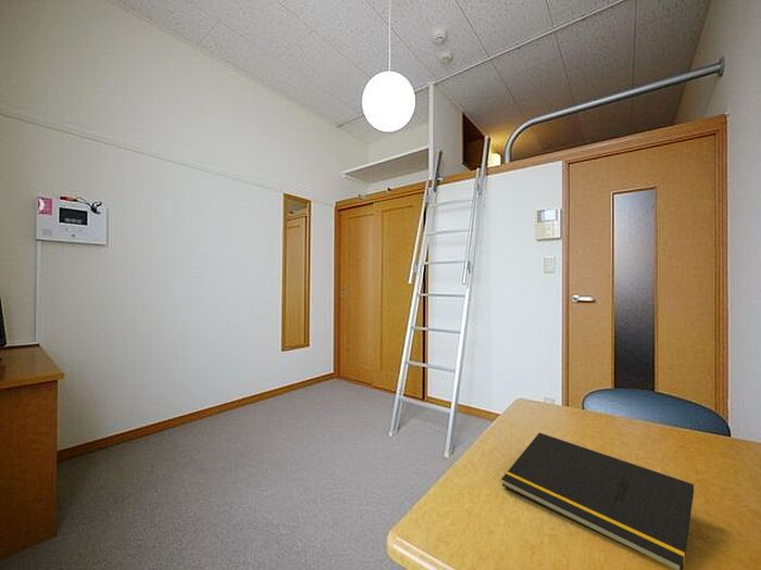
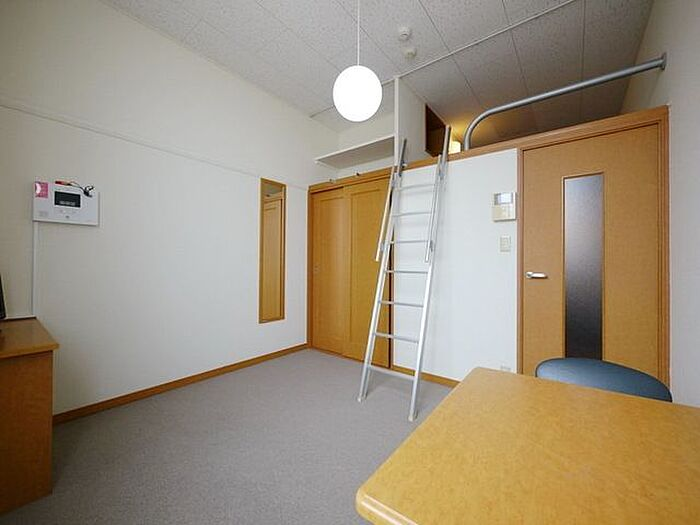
- notepad (591, 484)
